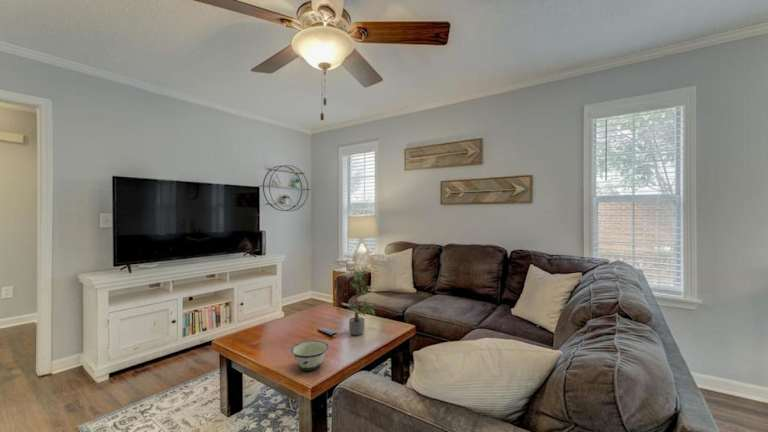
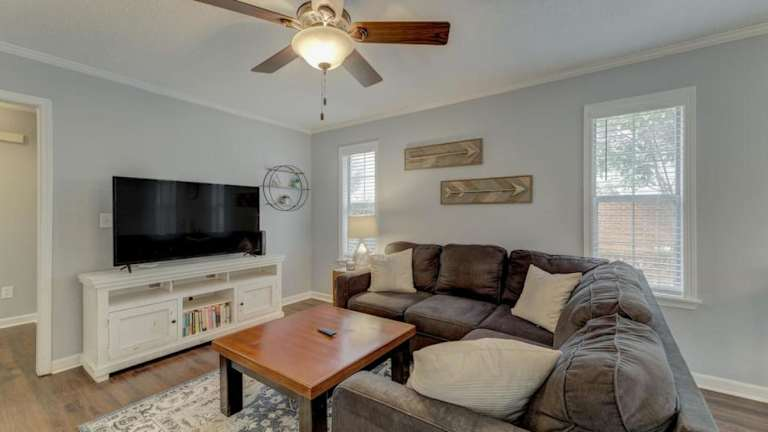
- potted plant (363, 298)
- bowl (309, 357)
